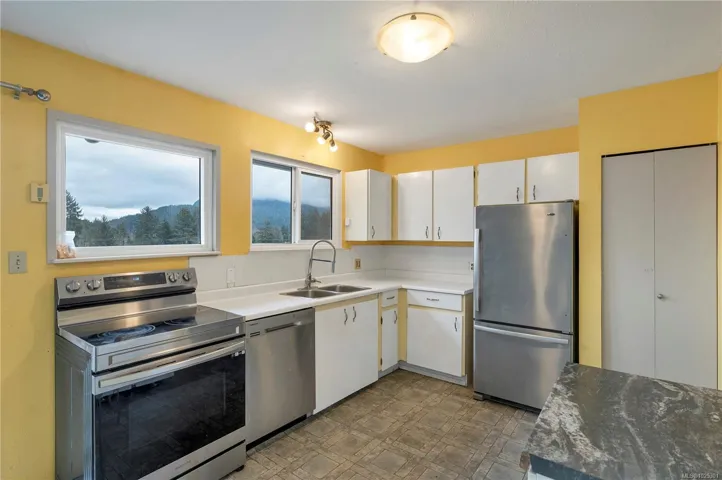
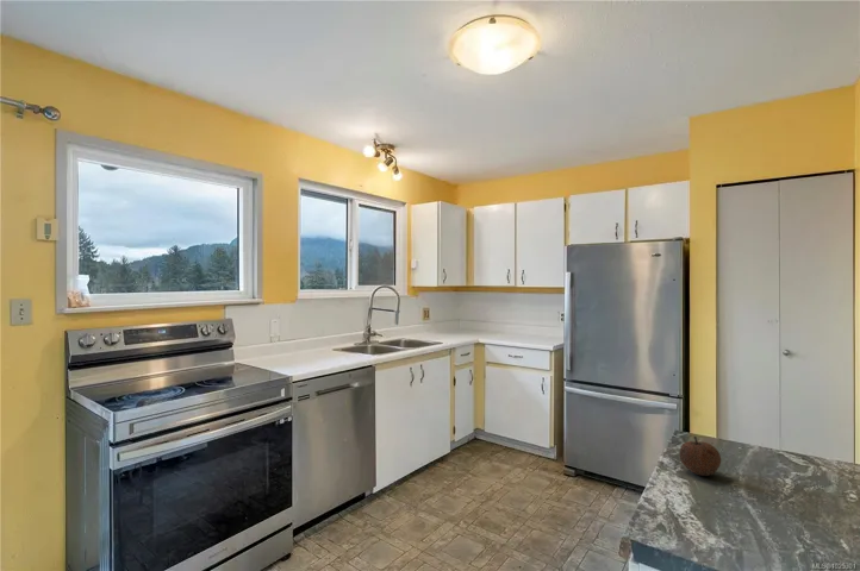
+ fruit (699, 454)
